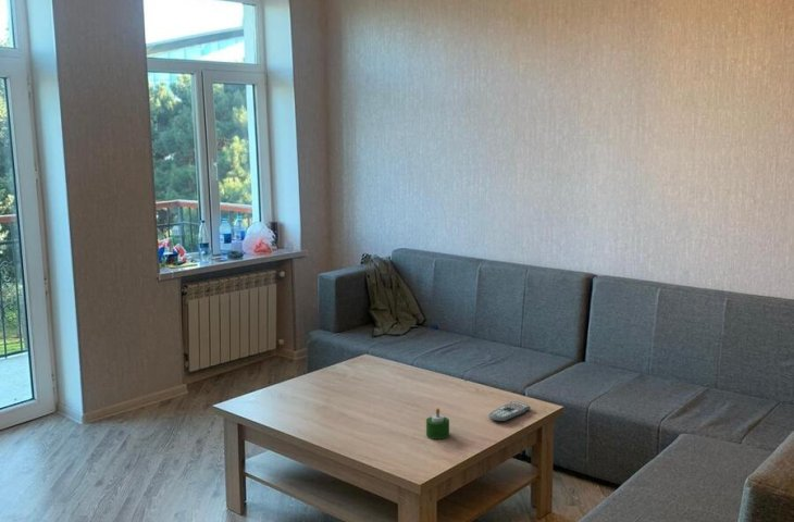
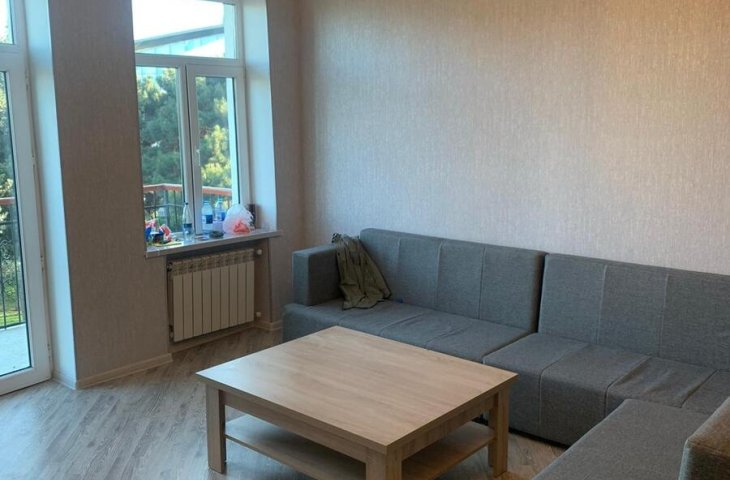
- remote control (508, 411)
- candle (437, 421)
